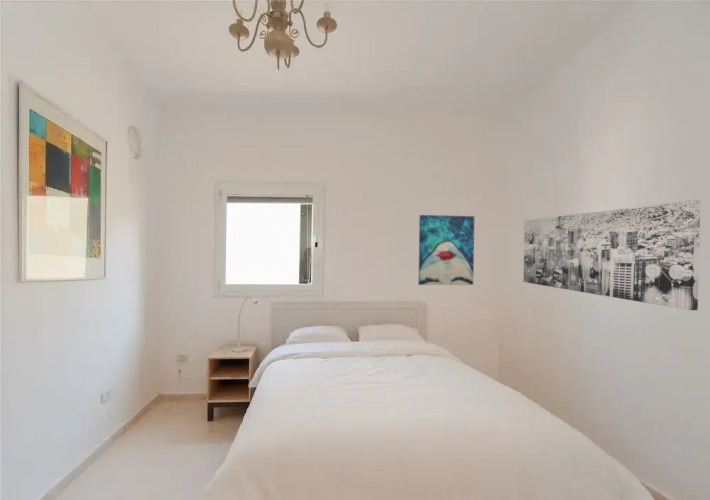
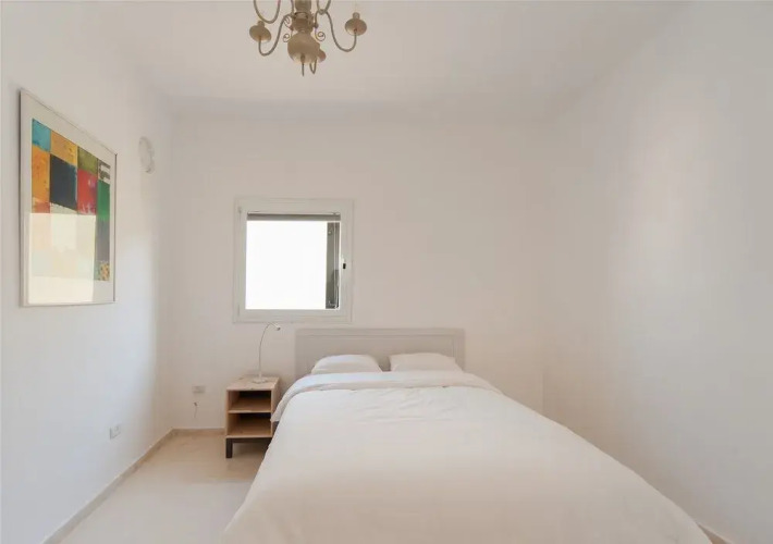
- wall art (586, 252)
- wall art (446, 250)
